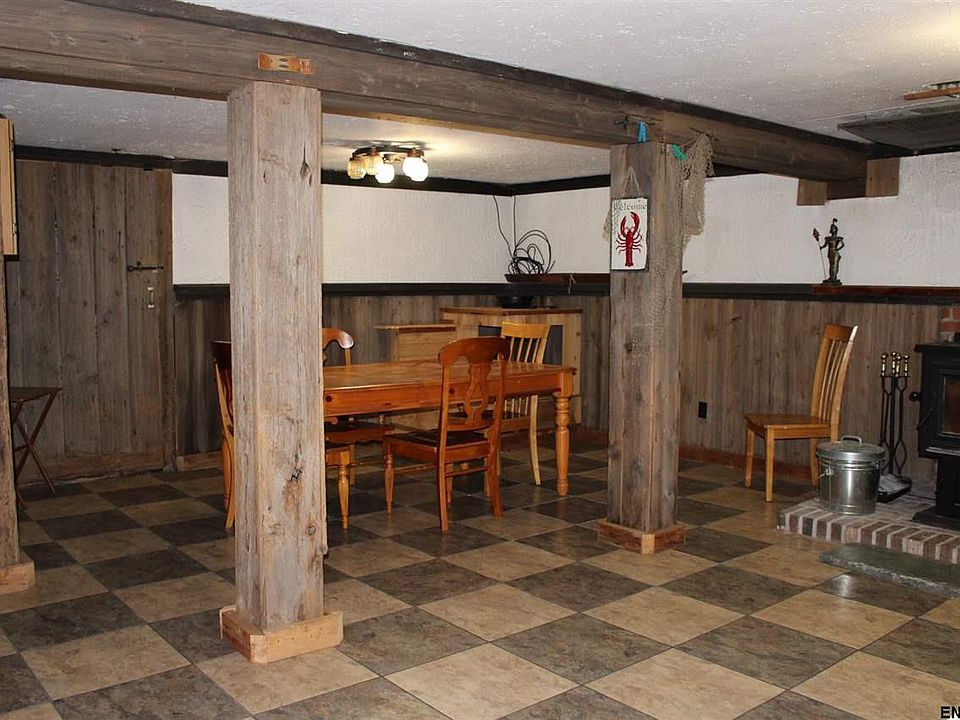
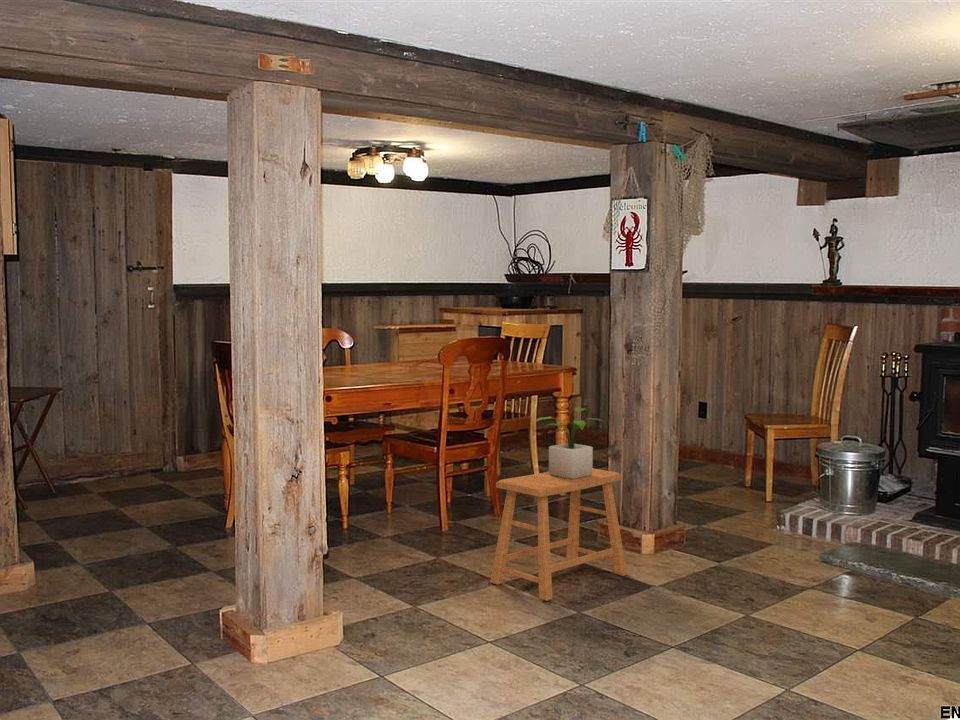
+ potted plant (573, 442)
+ stool (568, 527)
